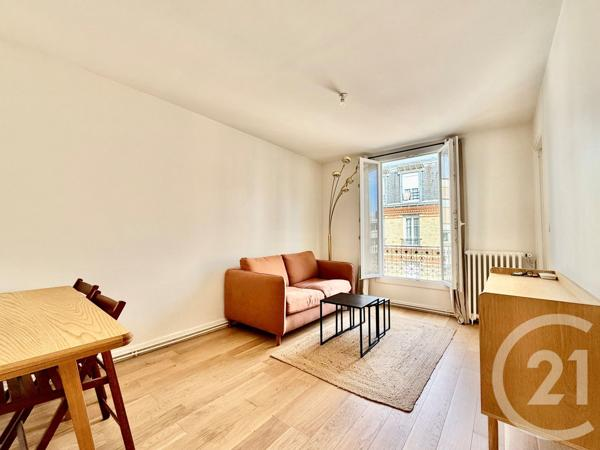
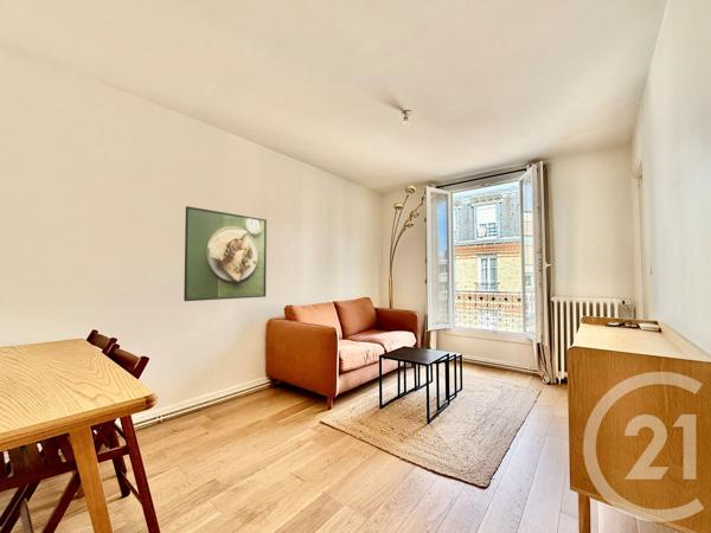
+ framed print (229, 256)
